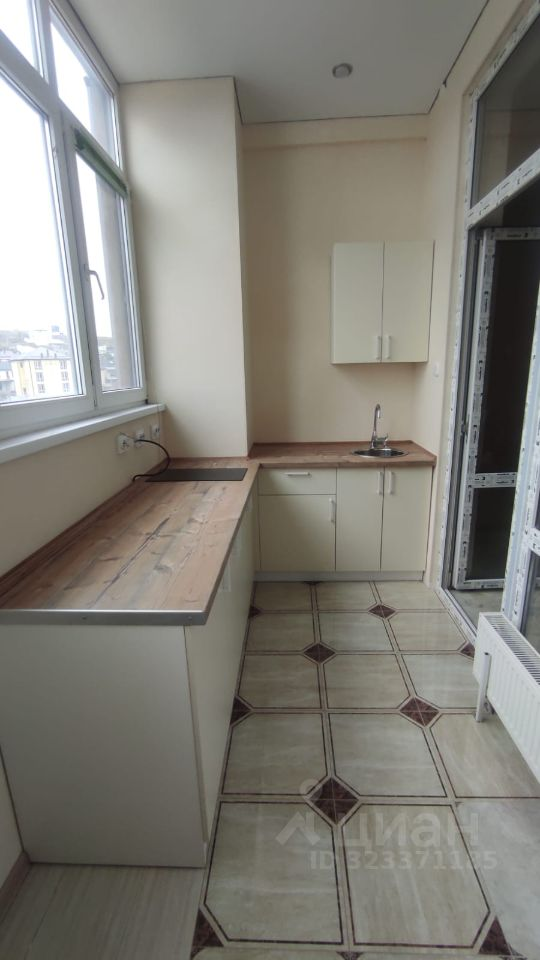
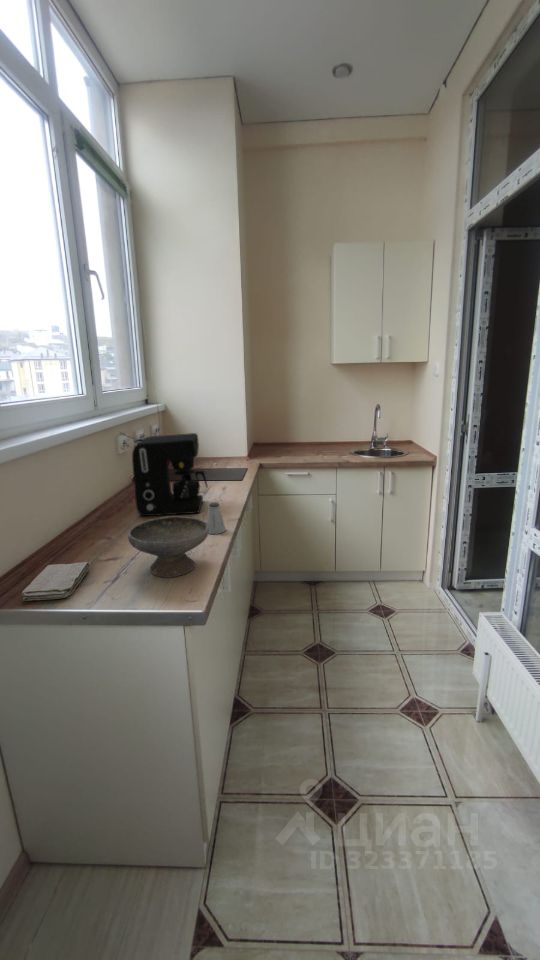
+ washcloth (57, 579)
+ coffee maker (174, 473)
+ saltshaker (214, 517)
+ bowl (170, 547)
